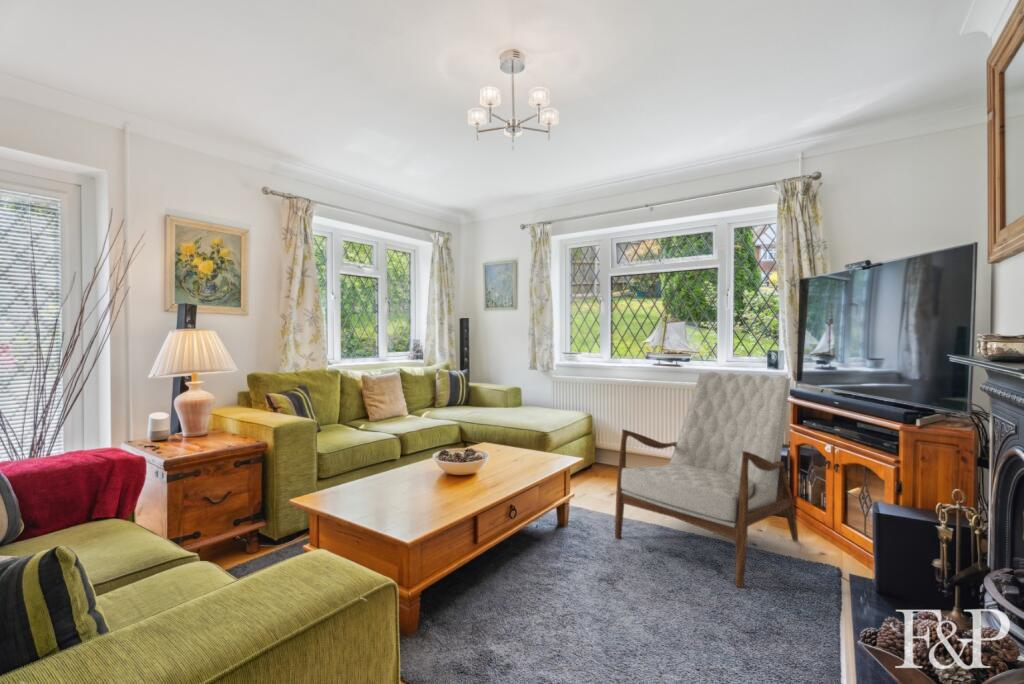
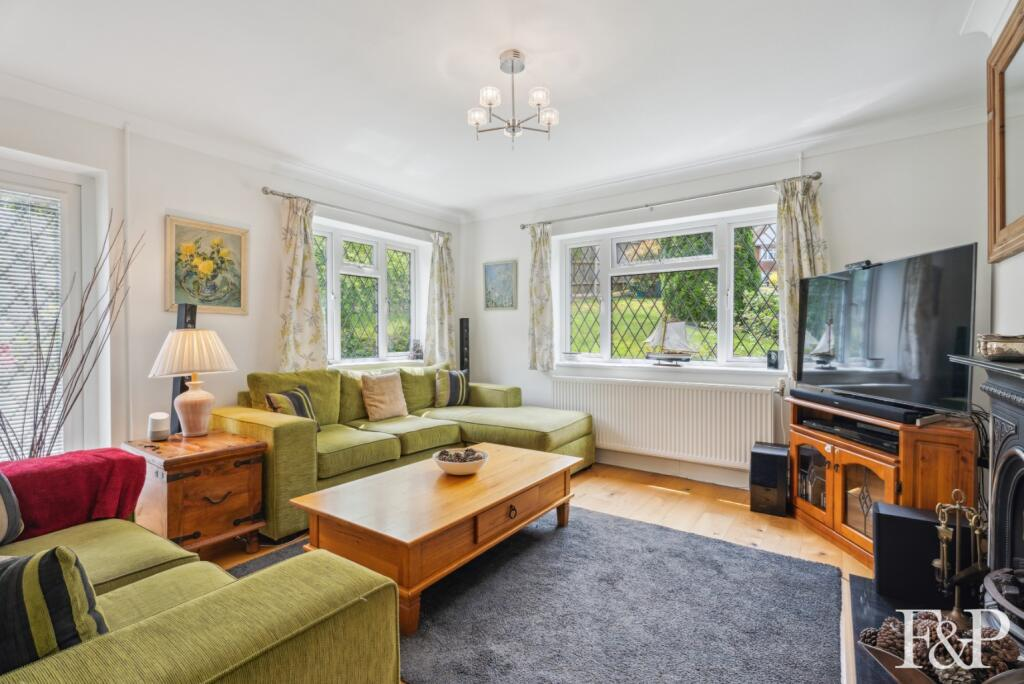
- armchair (712, 457)
